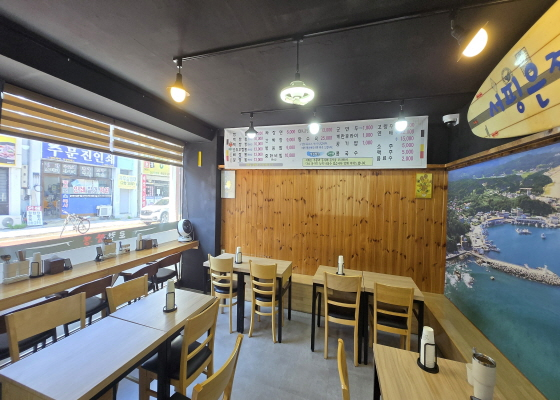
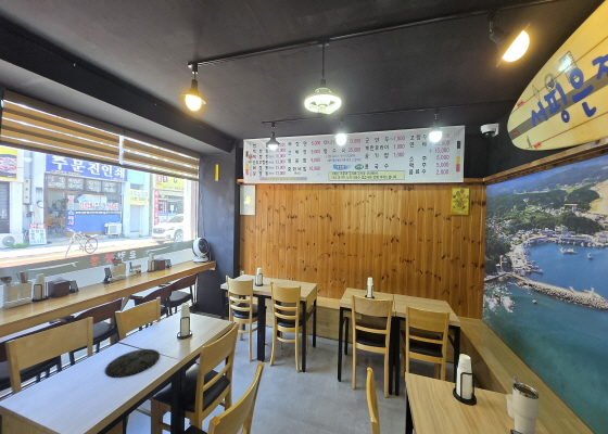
+ plate (134, 359)
